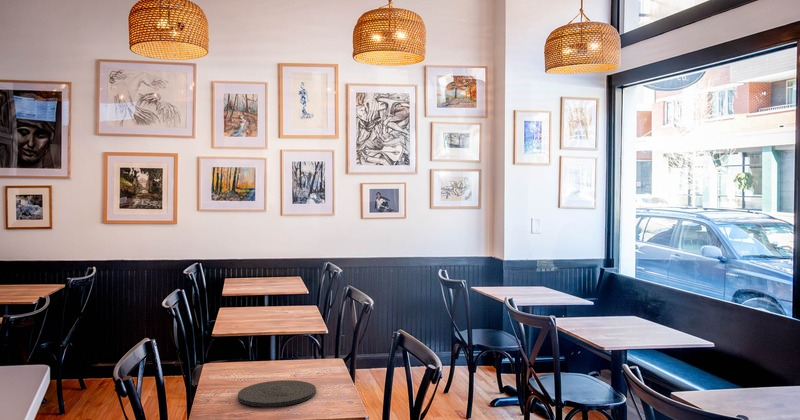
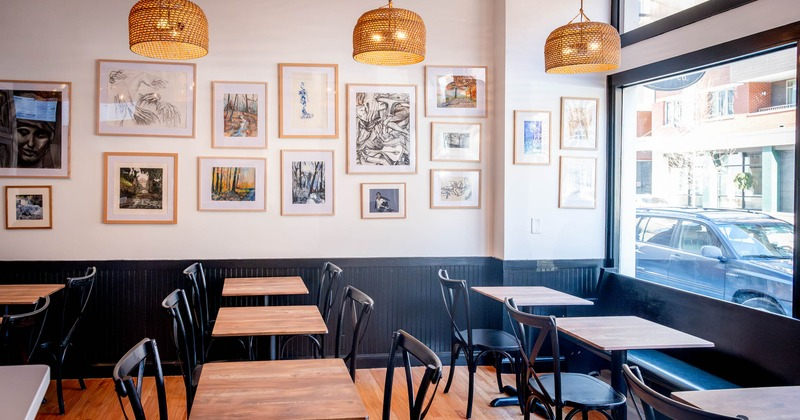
- plate (277, 390)
